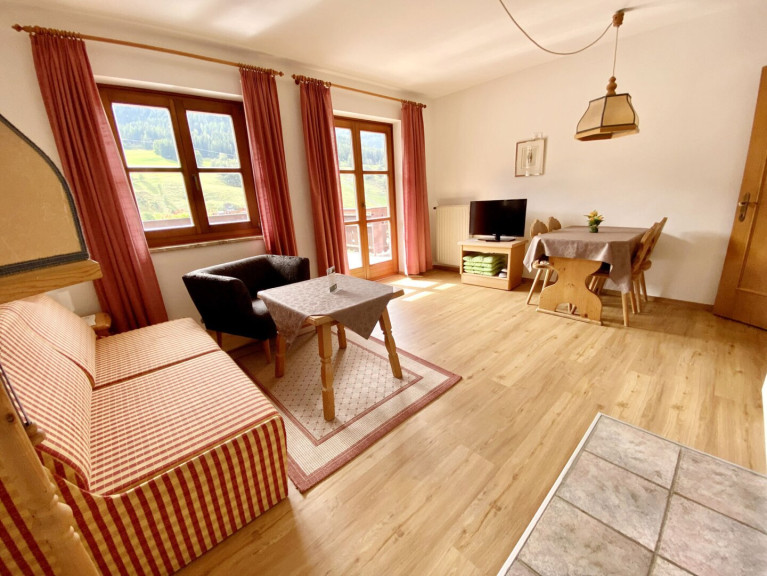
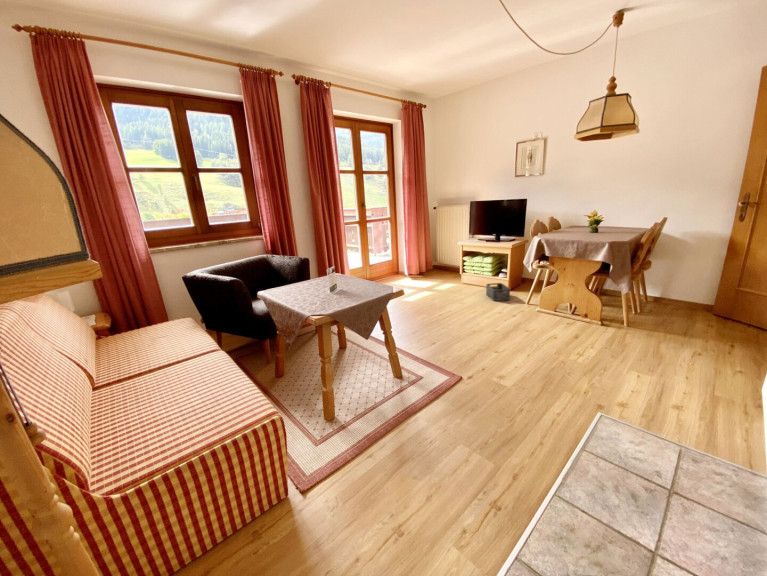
+ storage bin (497, 291)
